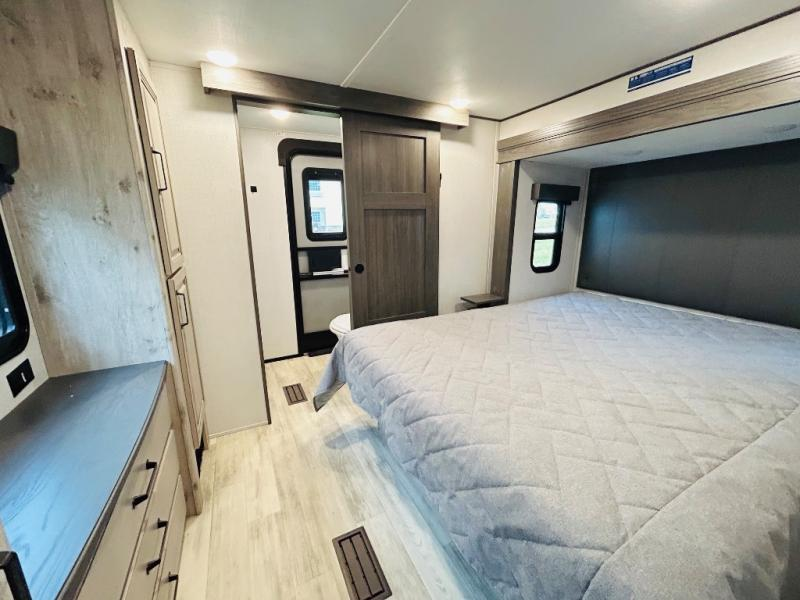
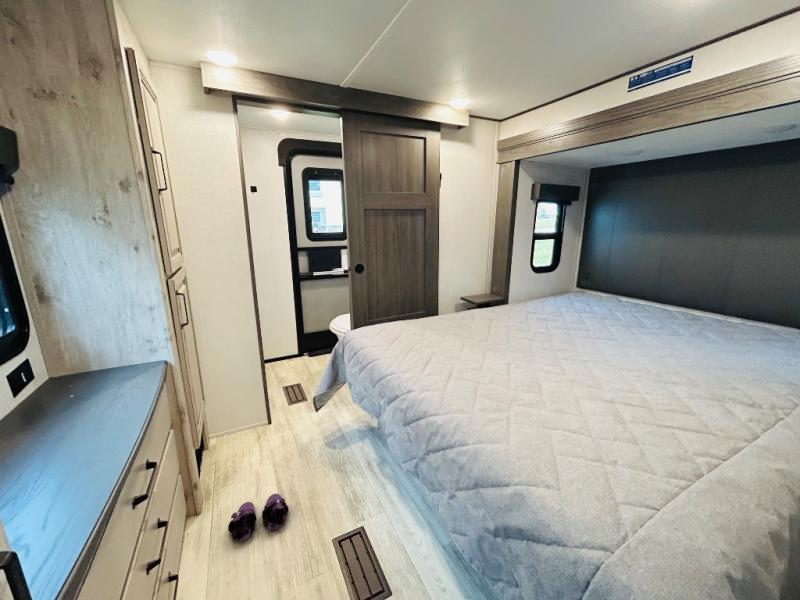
+ slippers (262, 511)
